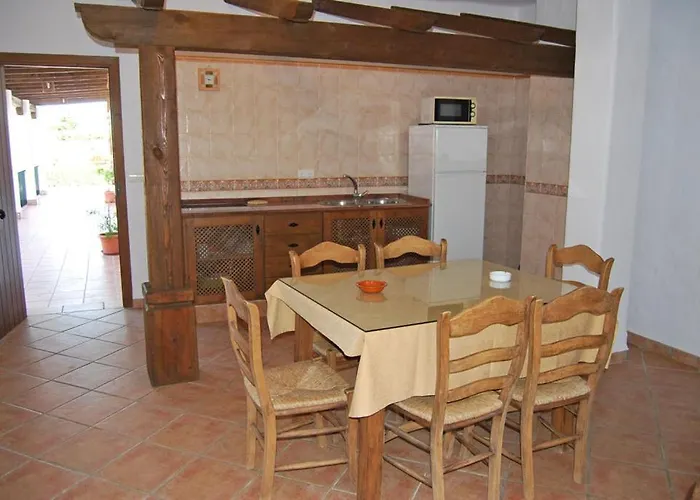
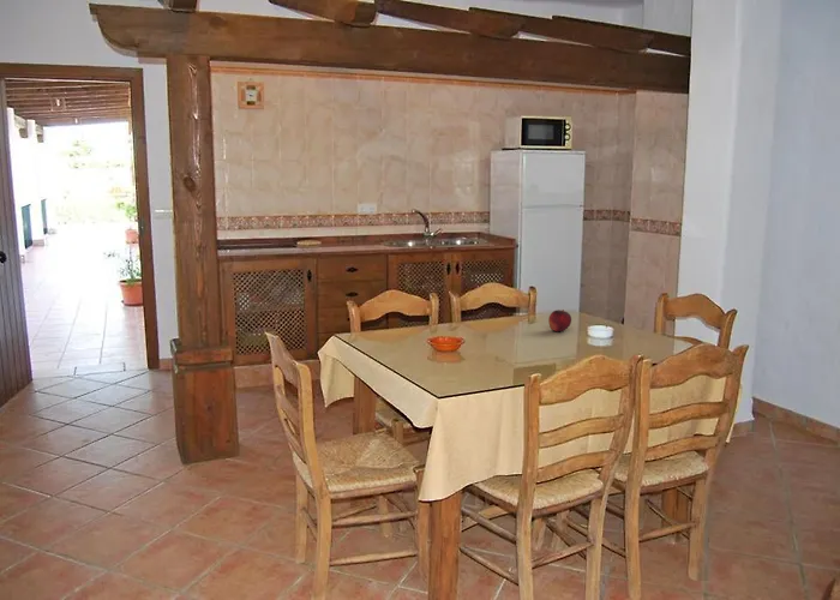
+ fruit (559, 320)
